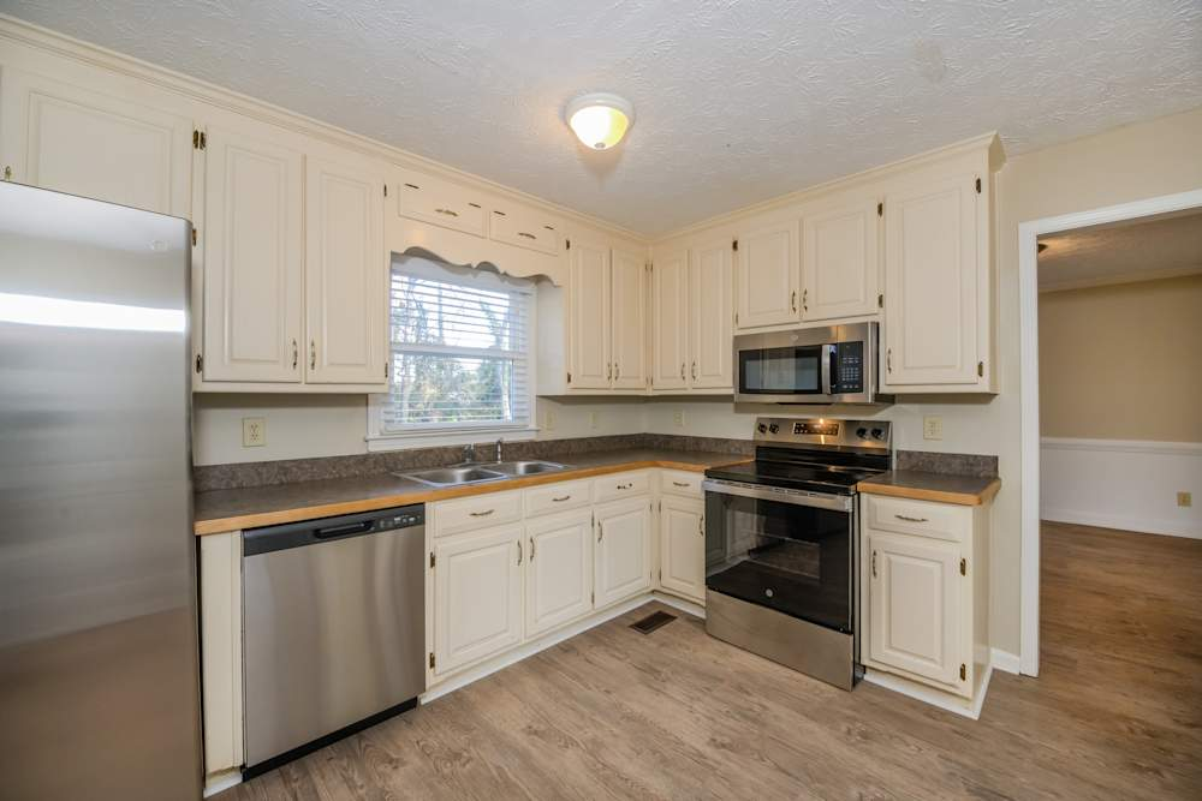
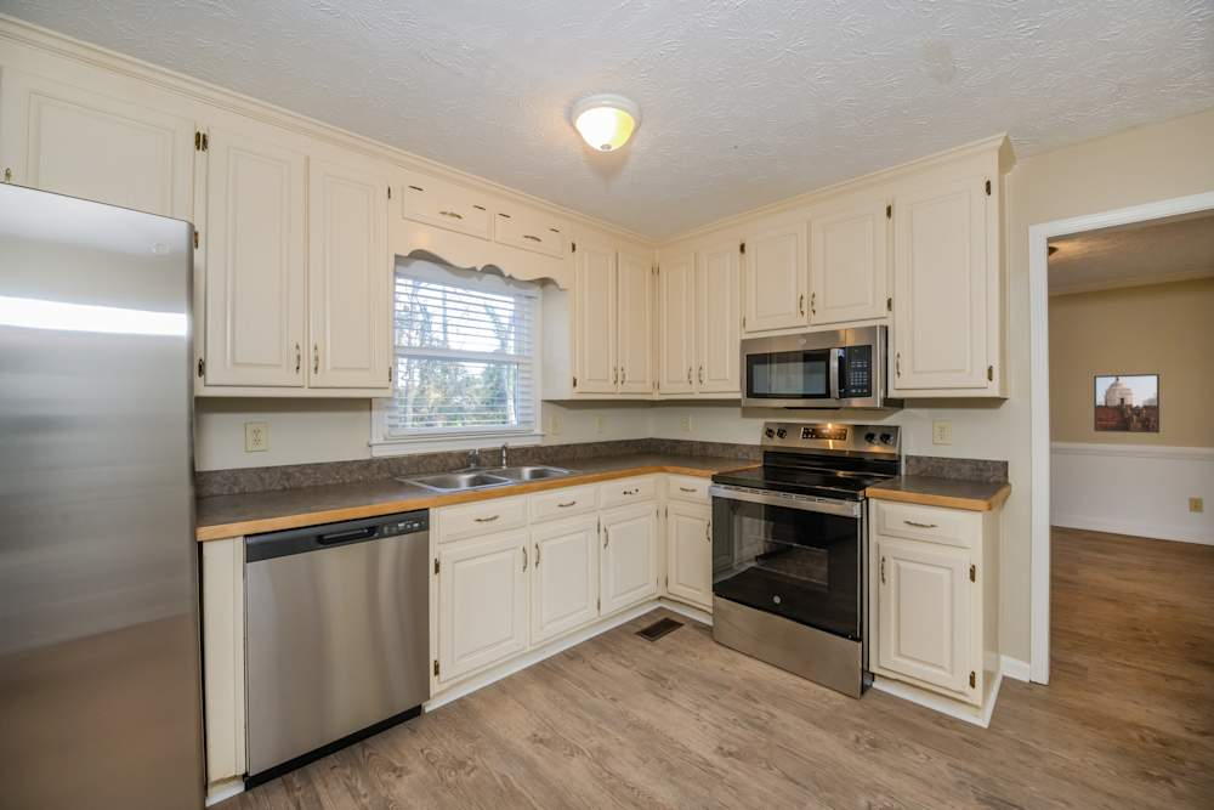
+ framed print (1125, 403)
